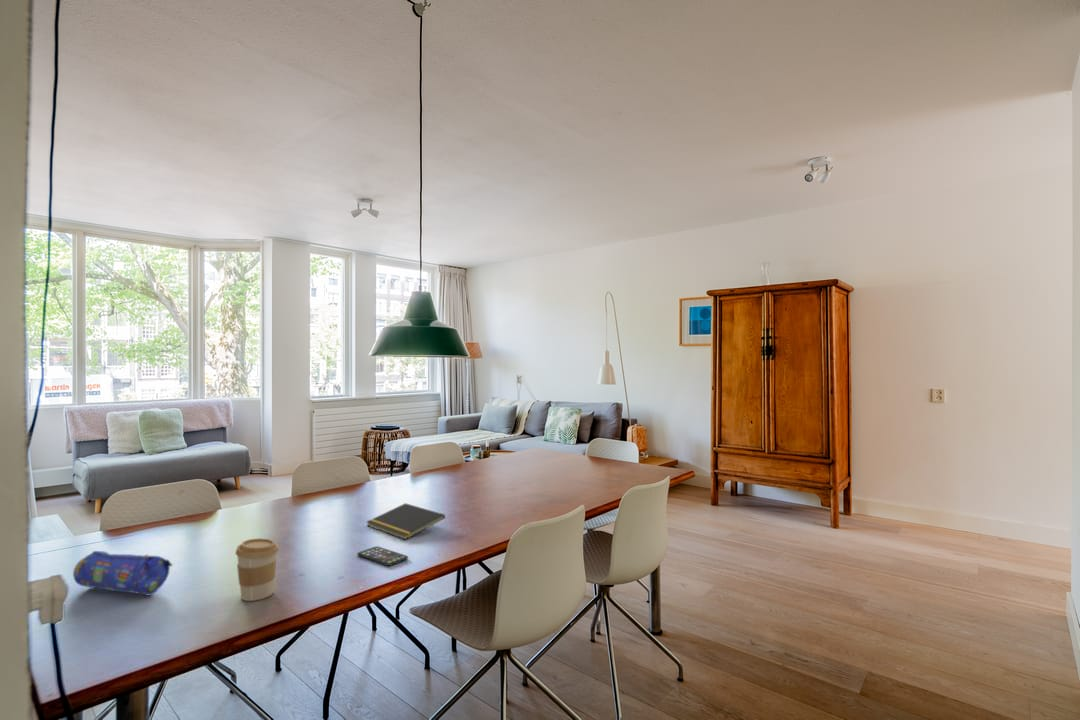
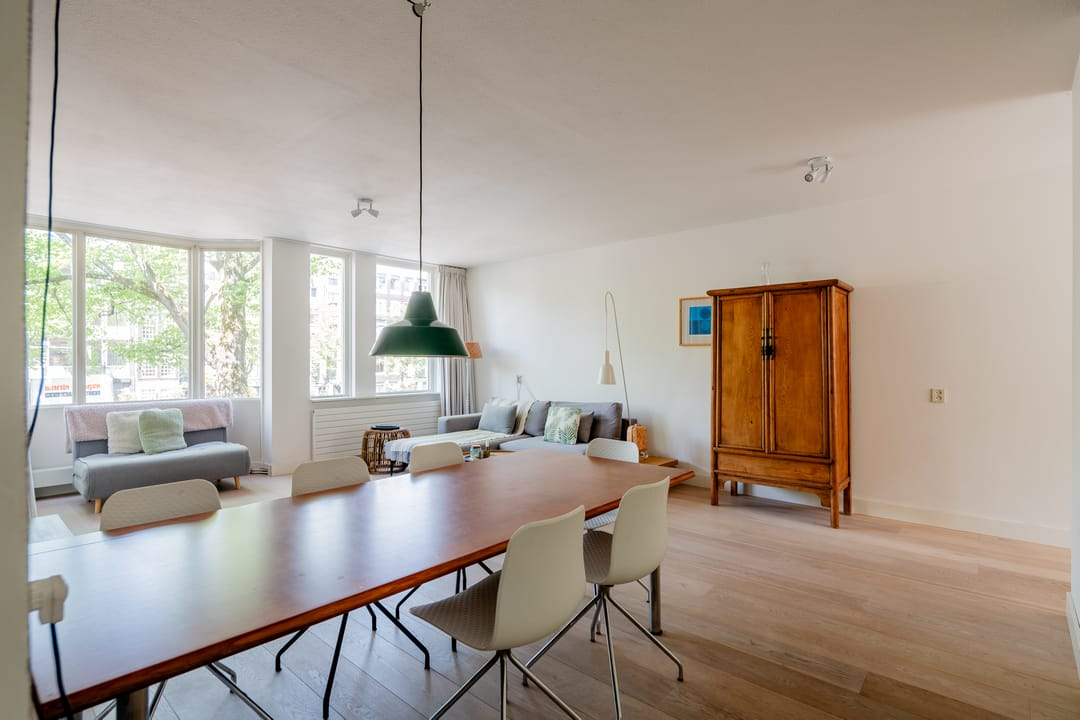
- pencil case (122, 571)
- coffee cup (257, 567)
- smartphone (382, 555)
- notepad (405, 520)
